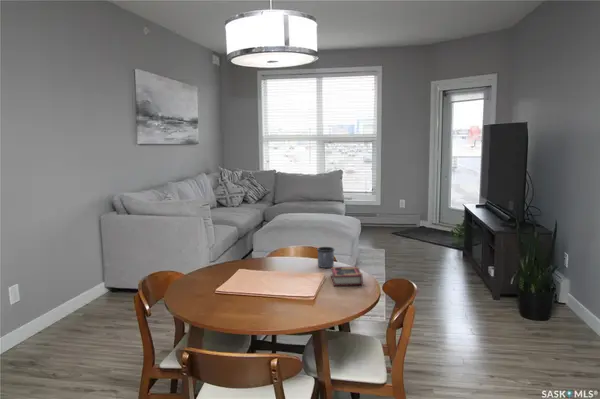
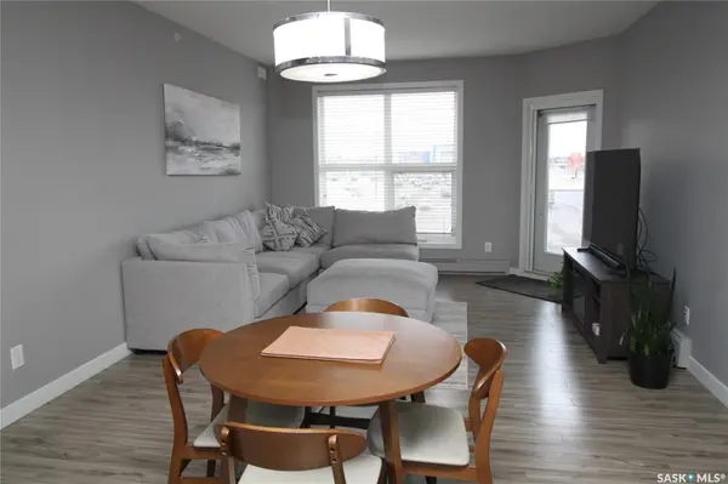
- book (346, 275)
- mug (325, 258)
